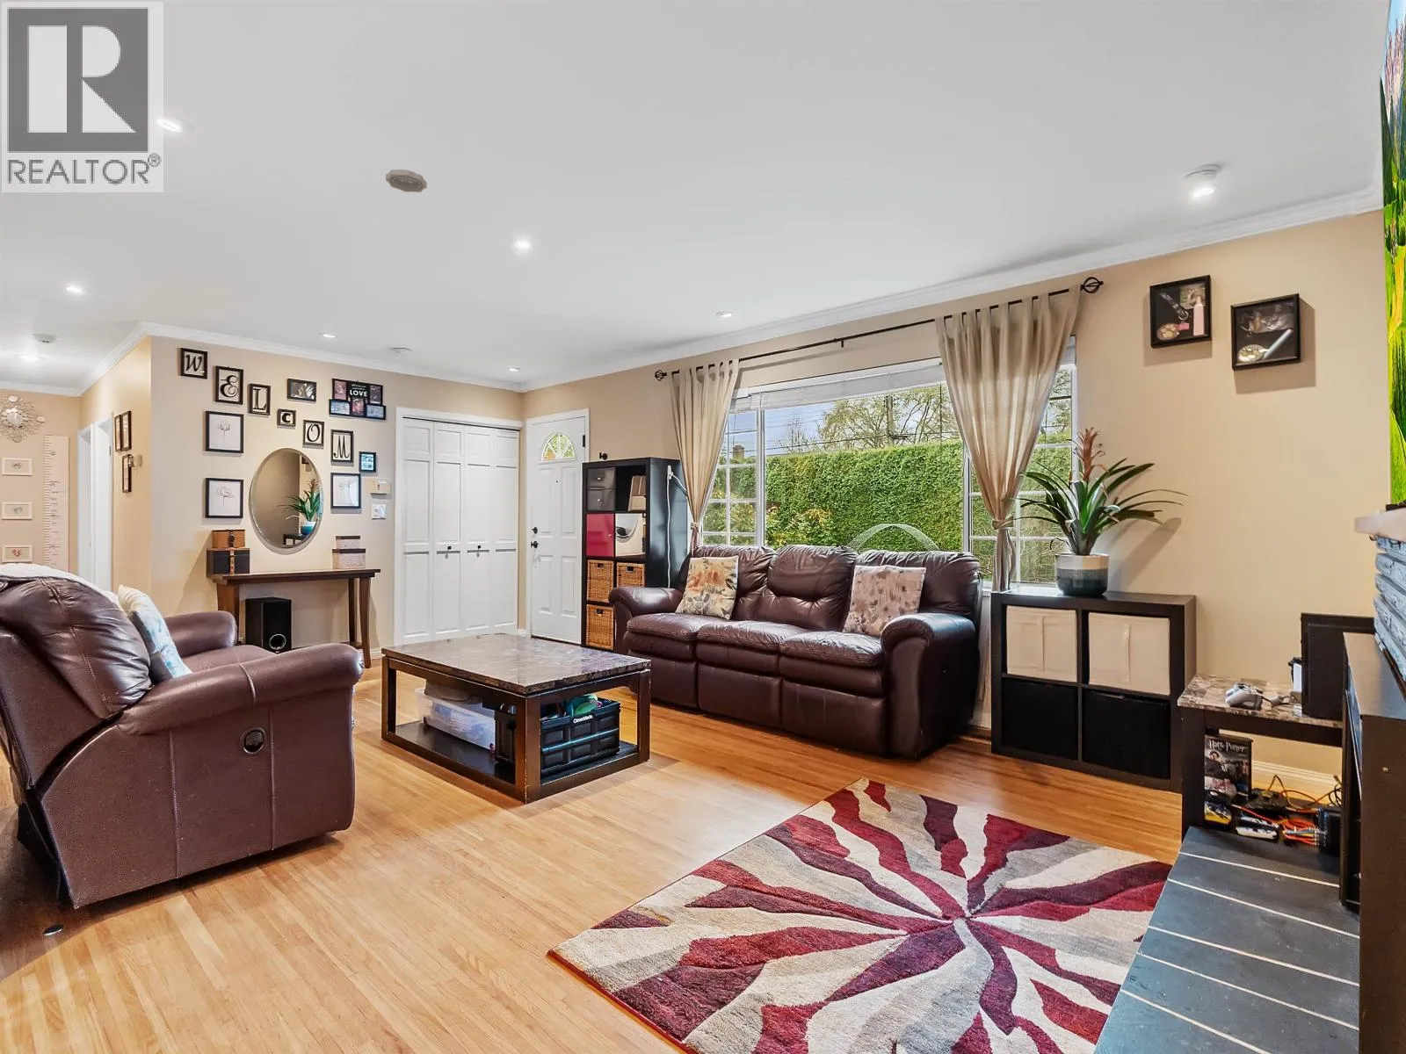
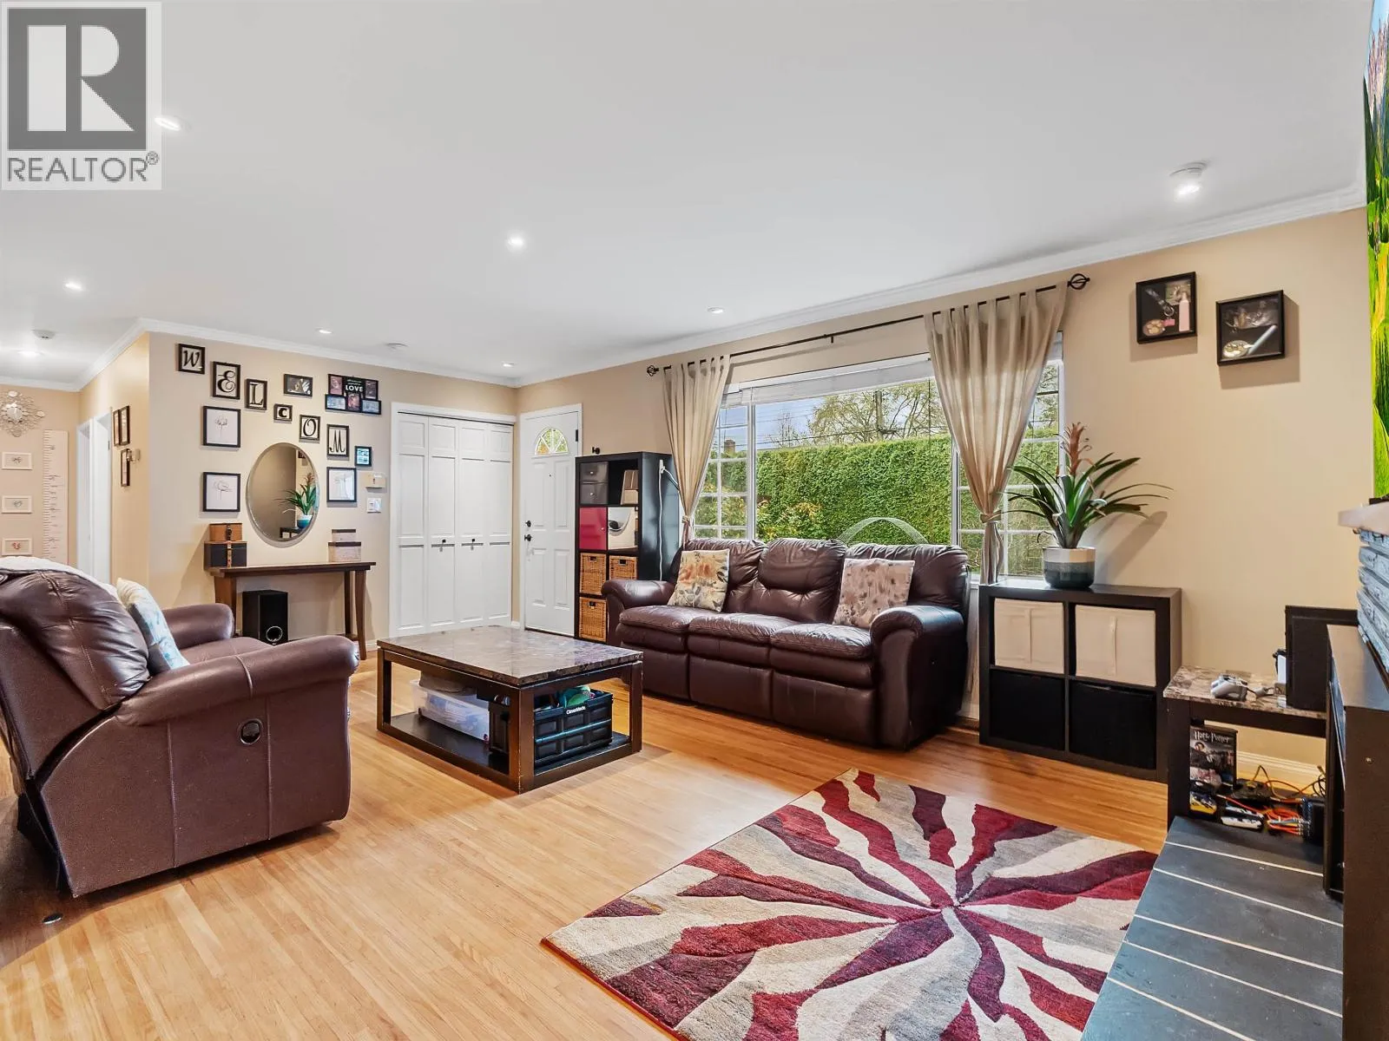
- smoke detector (406, 177)
